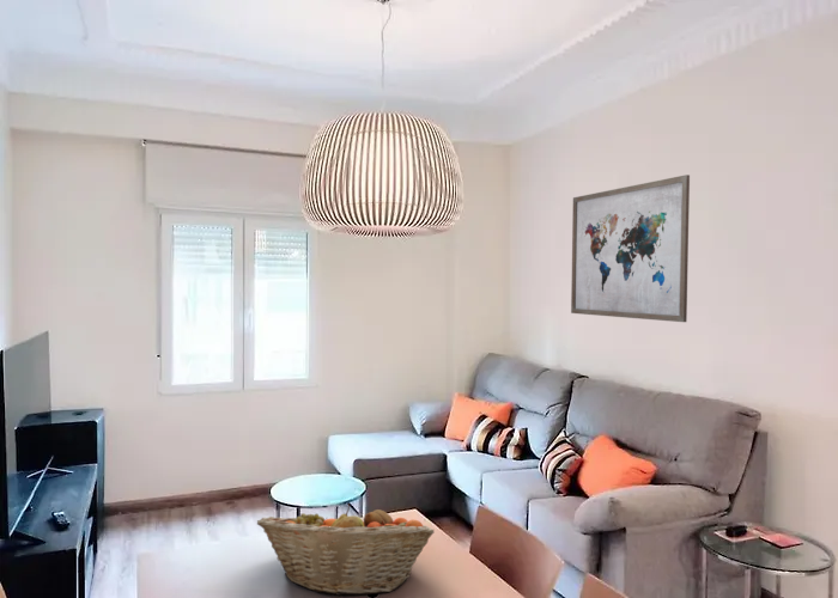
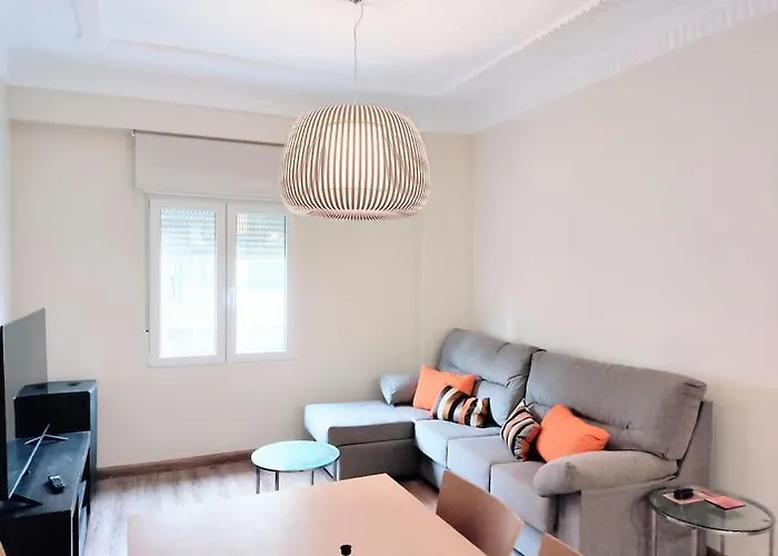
- fruit basket (345, 538)
- wall art (623, 252)
